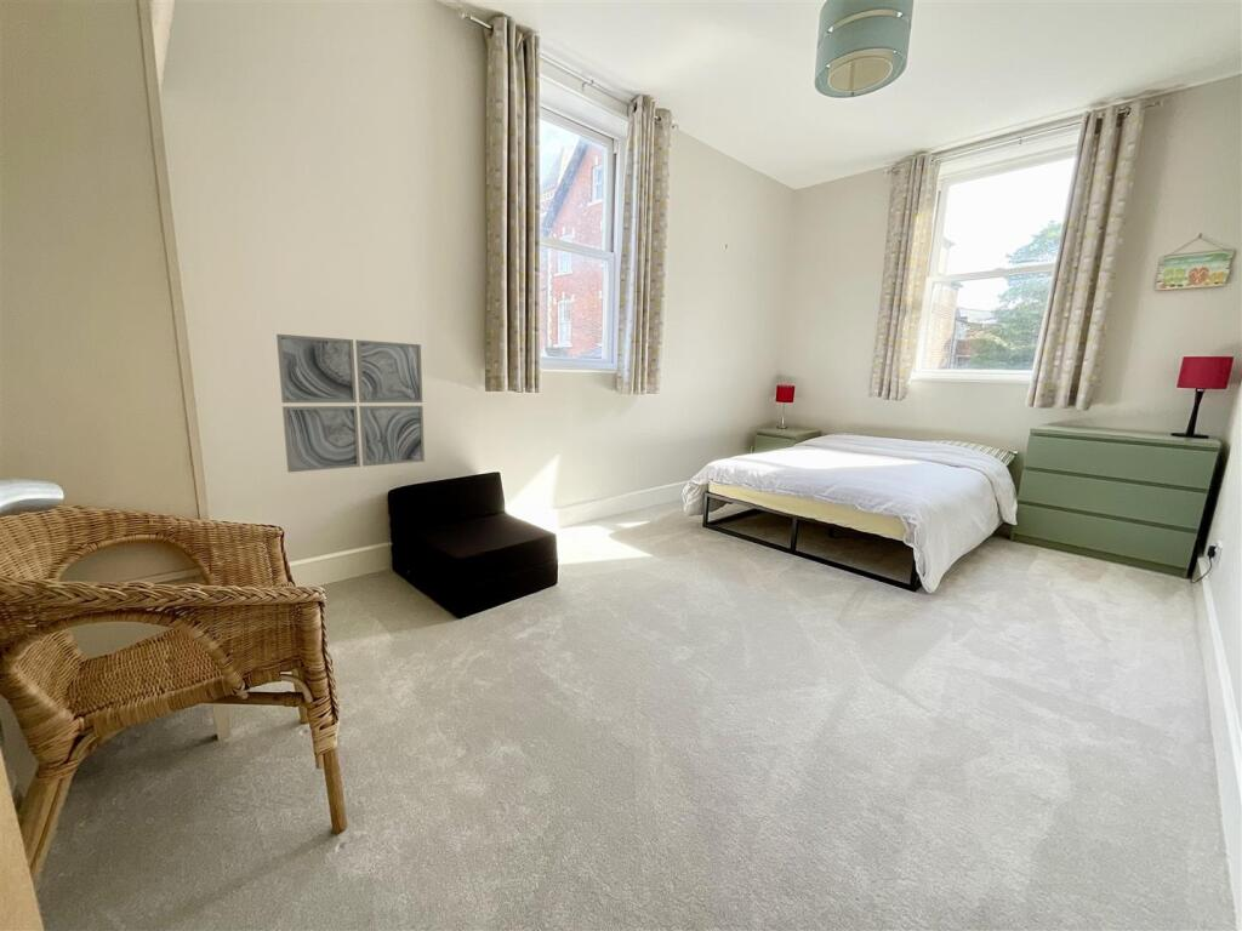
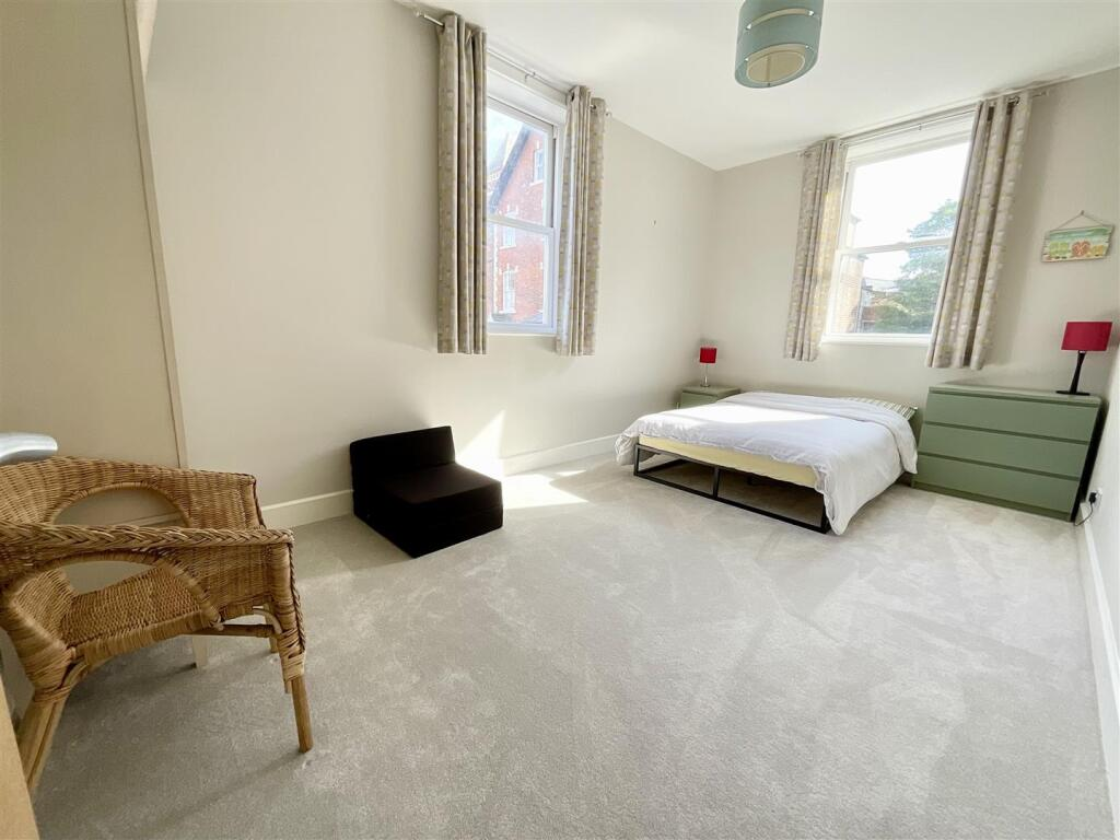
- wall art (359, 406)
